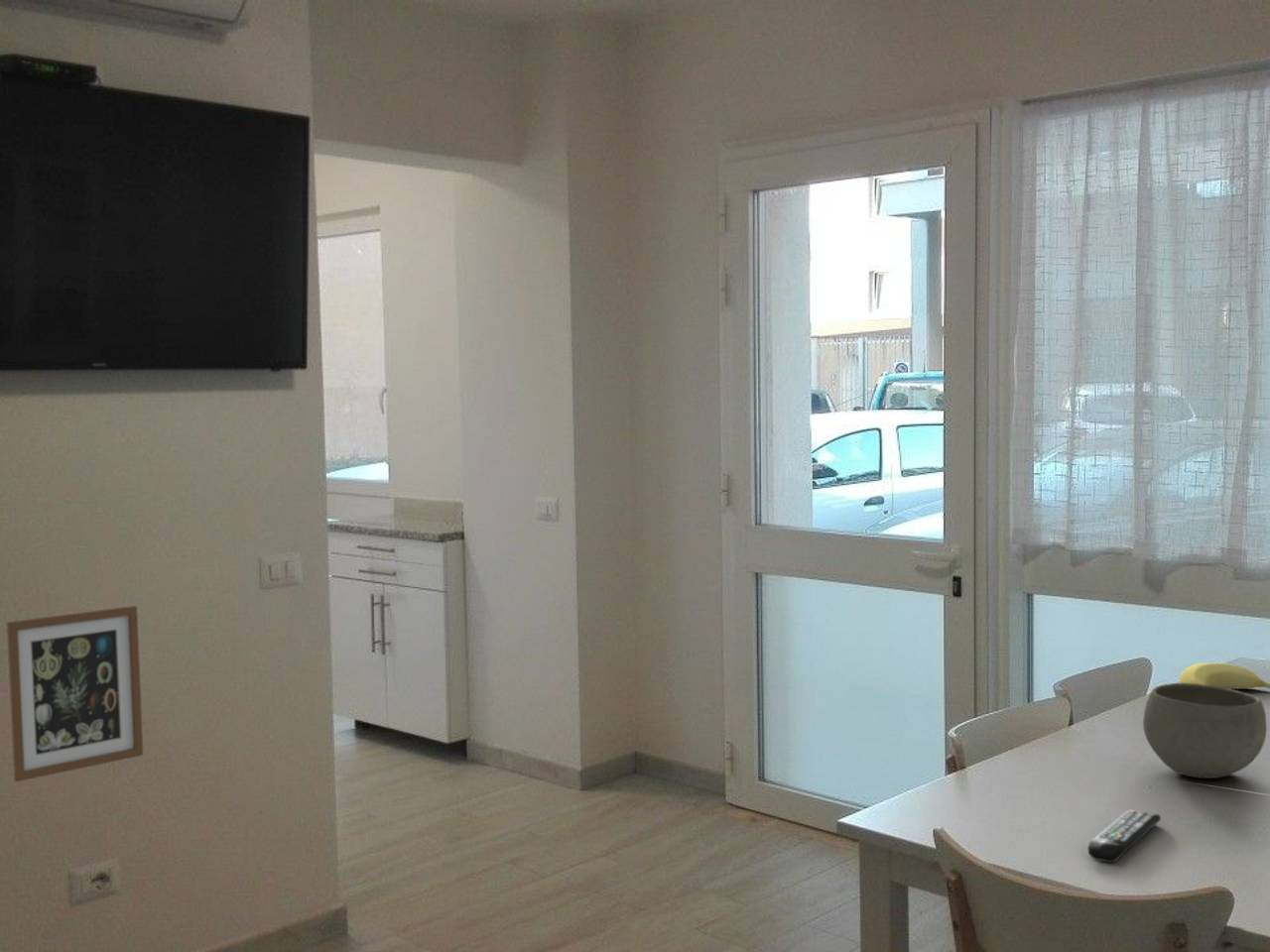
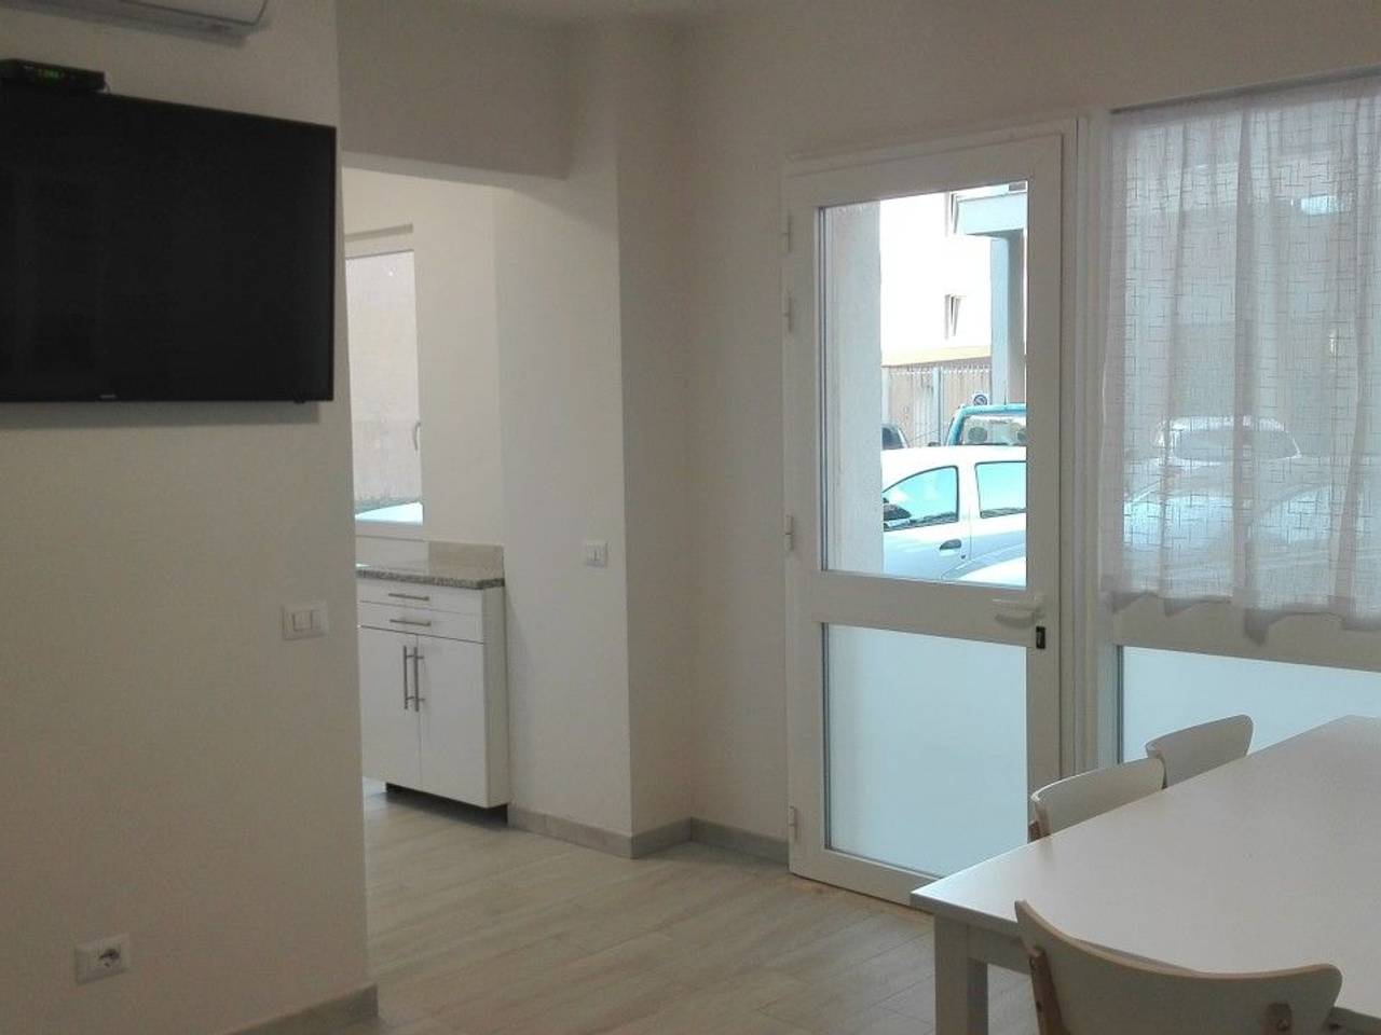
- wall art (77, 690)
- bowl (1203, 734)
- remote control (1125, 833)
- banana (1229, 681)
